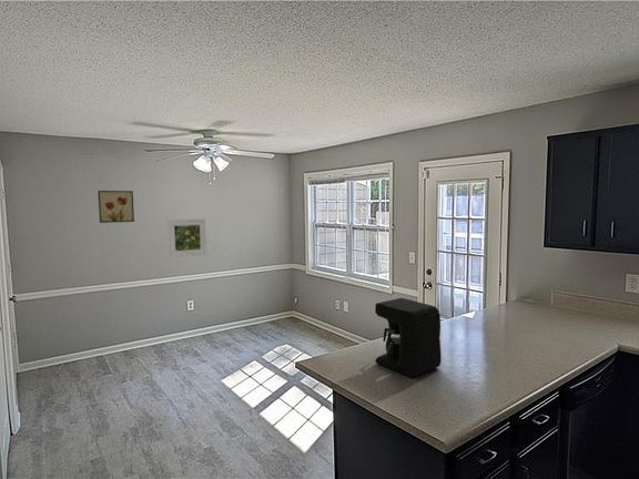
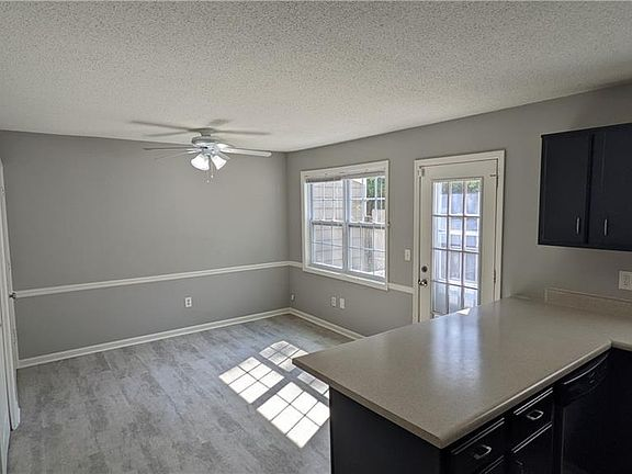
- wall art (115, 206)
- coffee maker (405, 334)
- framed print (187, 237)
